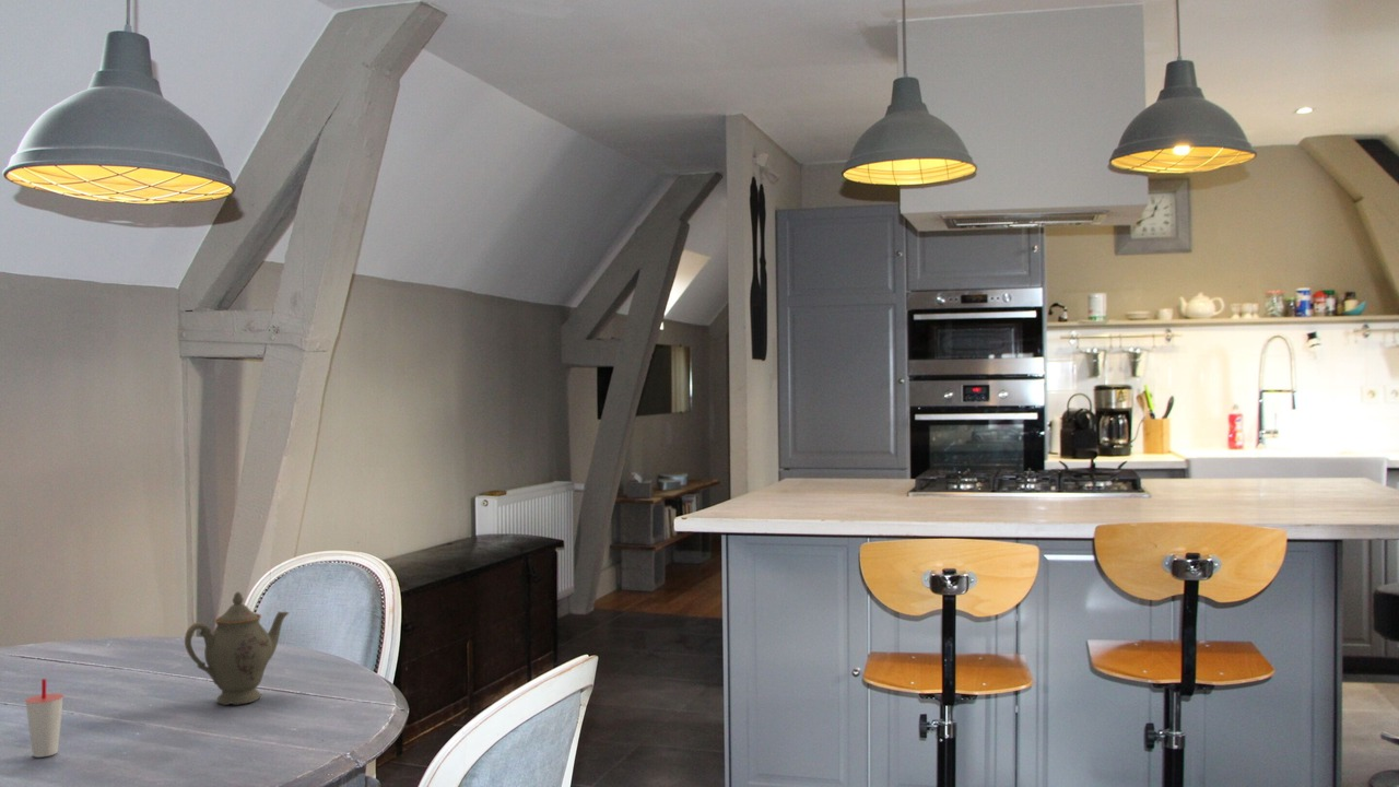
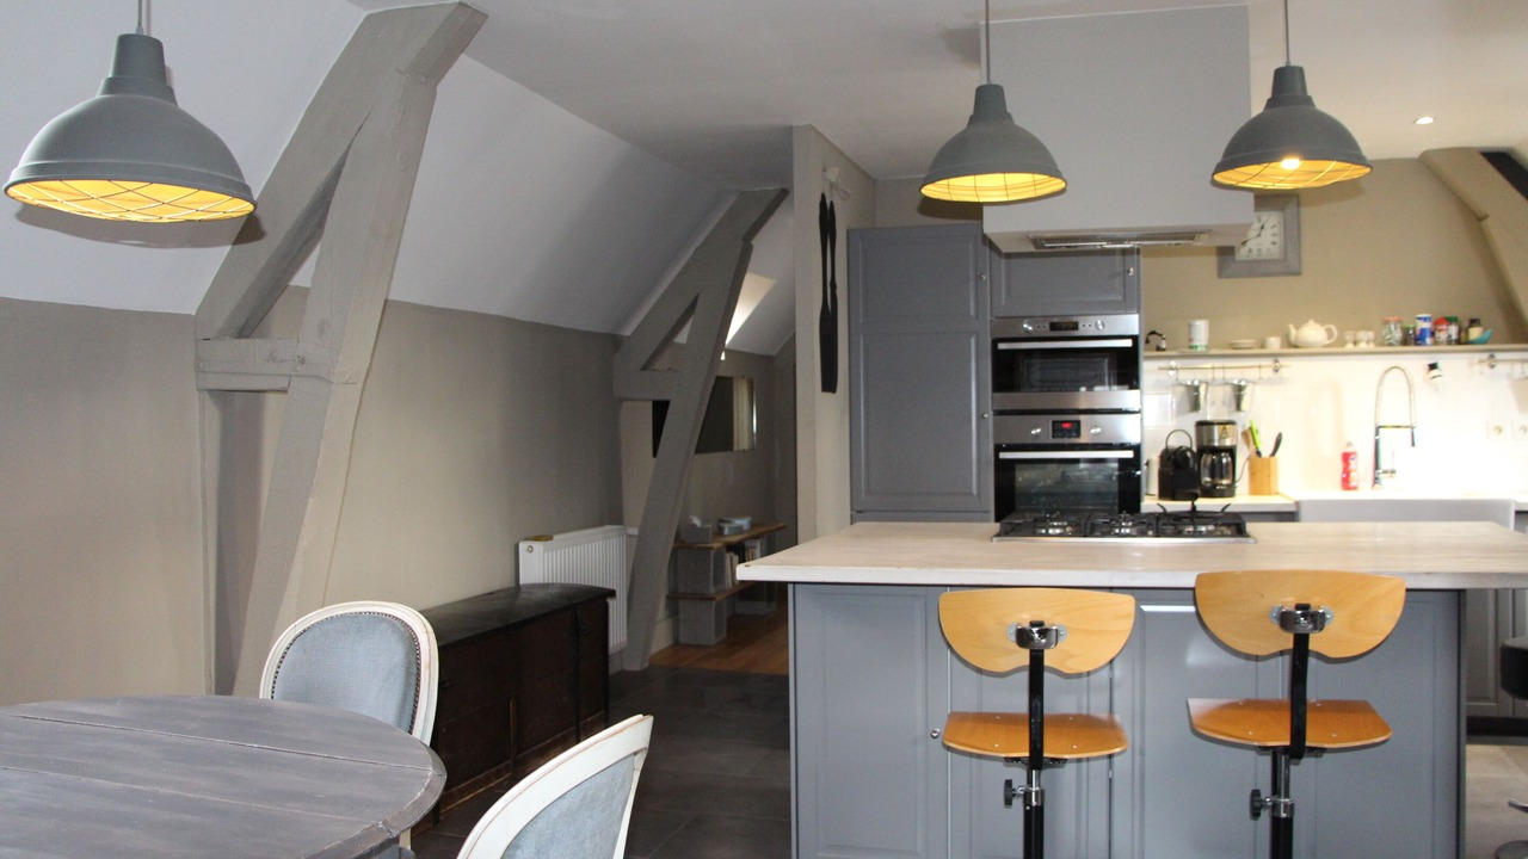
- cup (45, 716)
- chinaware (238, 645)
